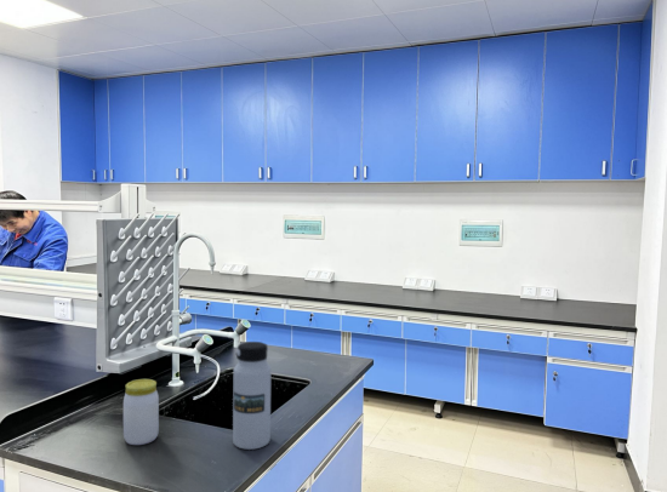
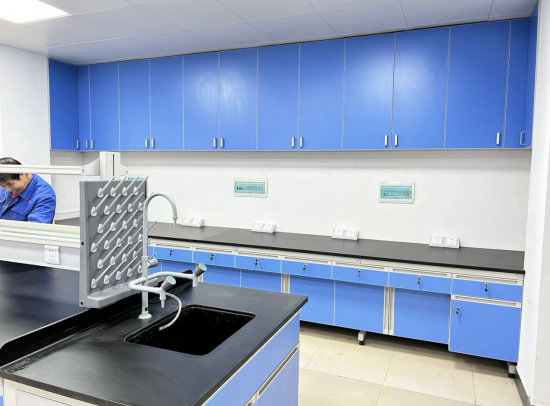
- jar (141, 411)
- water bottle (251, 393)
